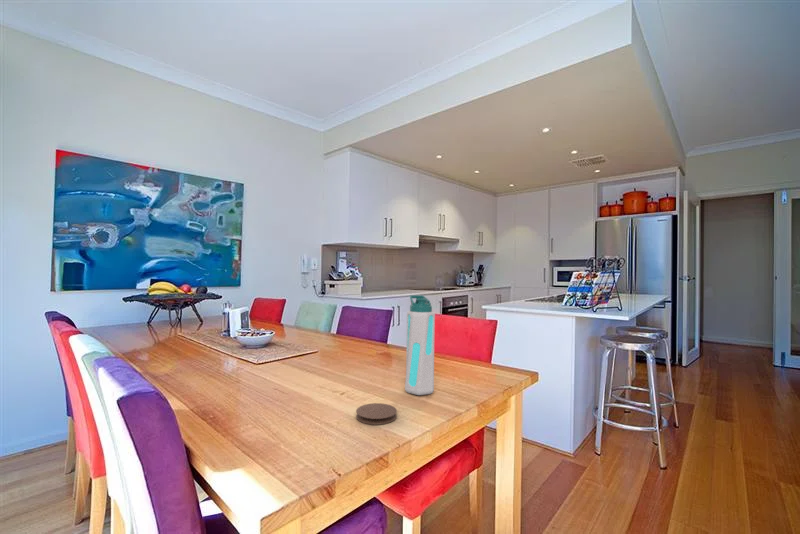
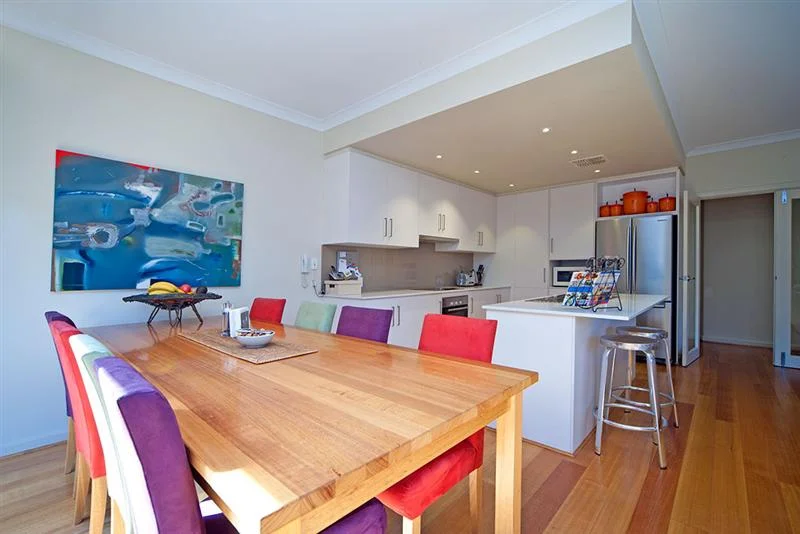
- water bottle (419, 343)
- coaster (376, 413)
